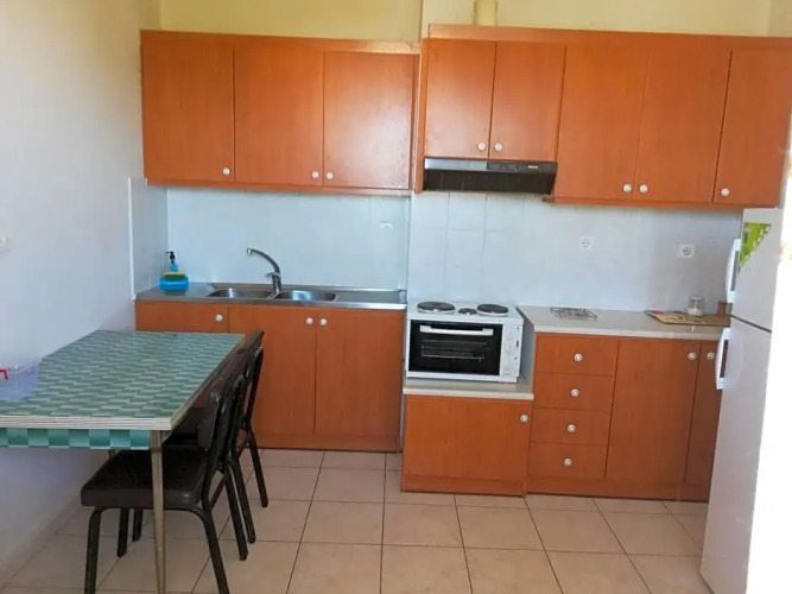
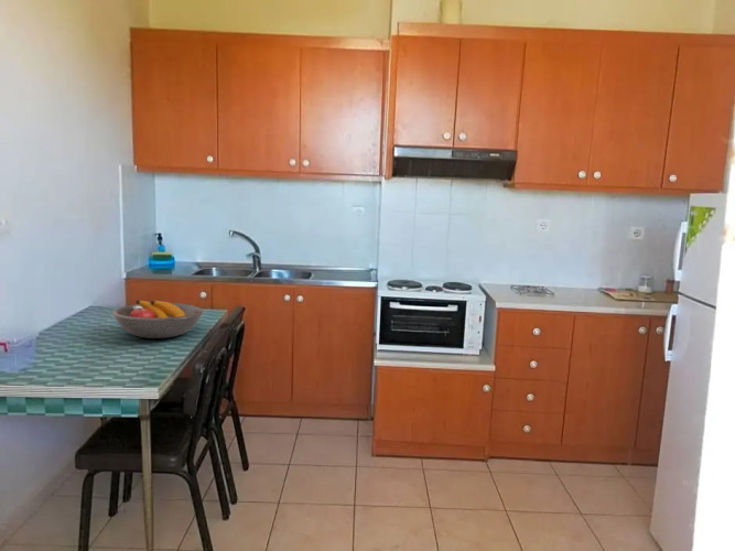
+ fruit bowl (159, 318)
